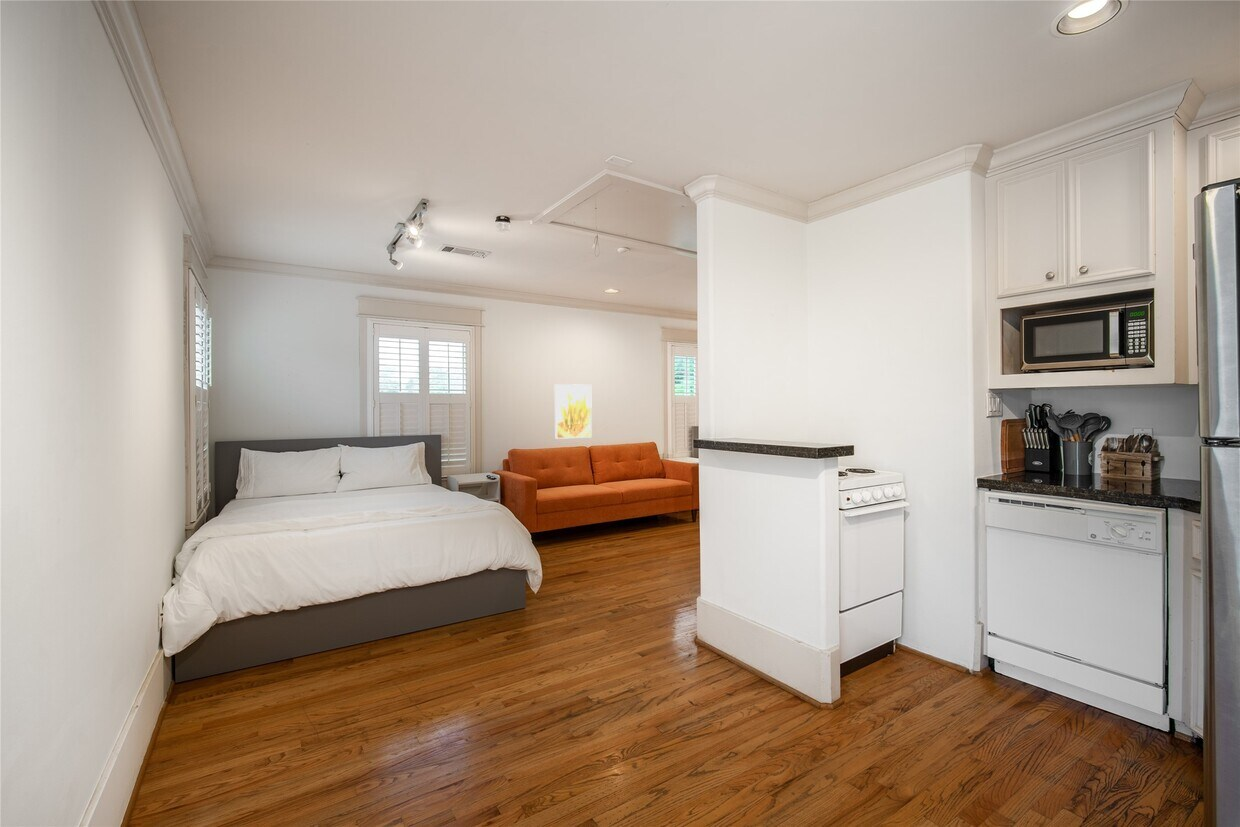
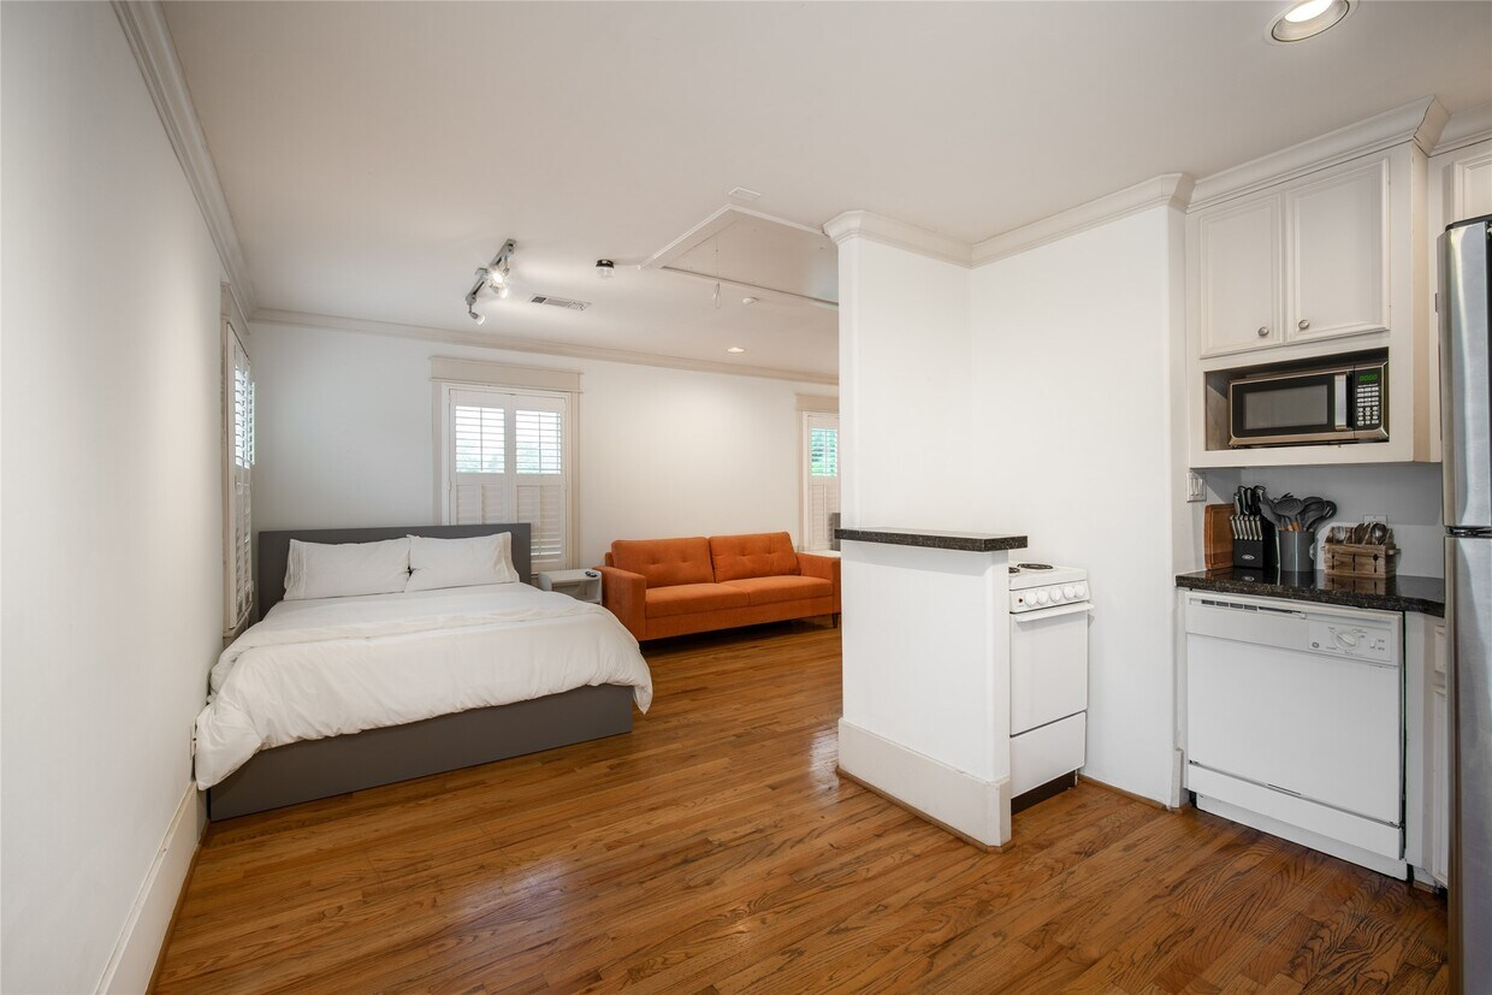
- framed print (573, 411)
